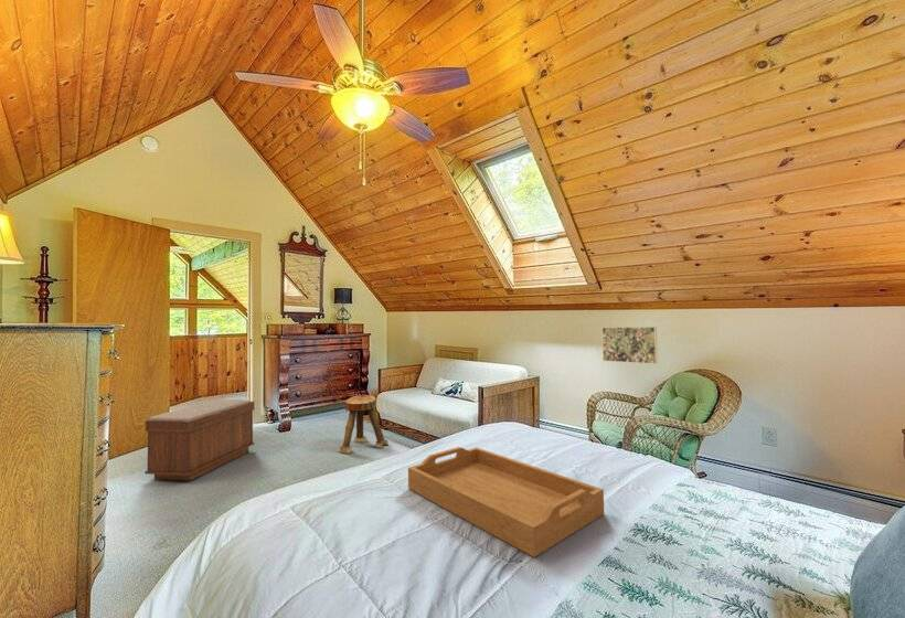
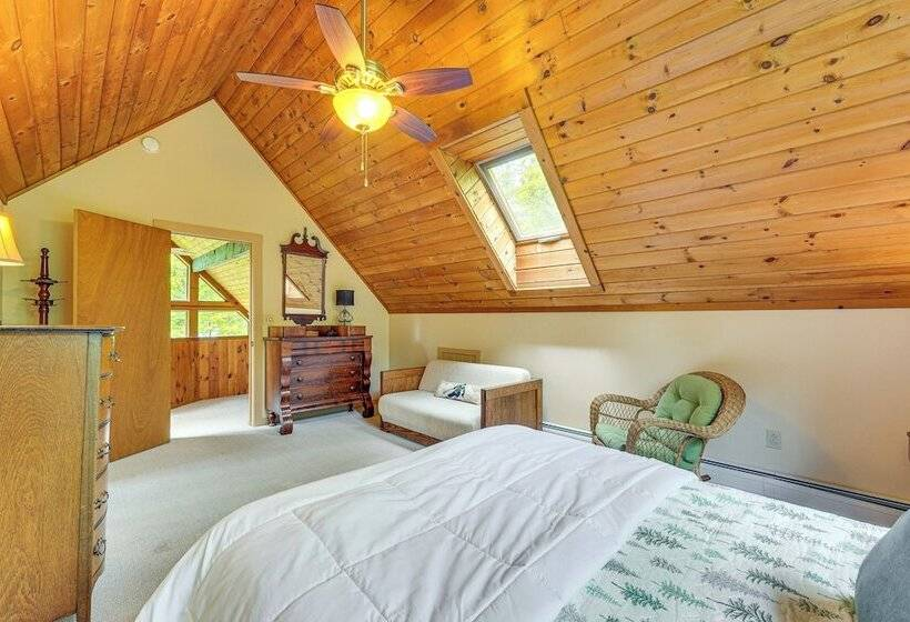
- stool (361, 422)
- bench (204, 435)
- serving tray (498, 484)
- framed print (628, 344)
